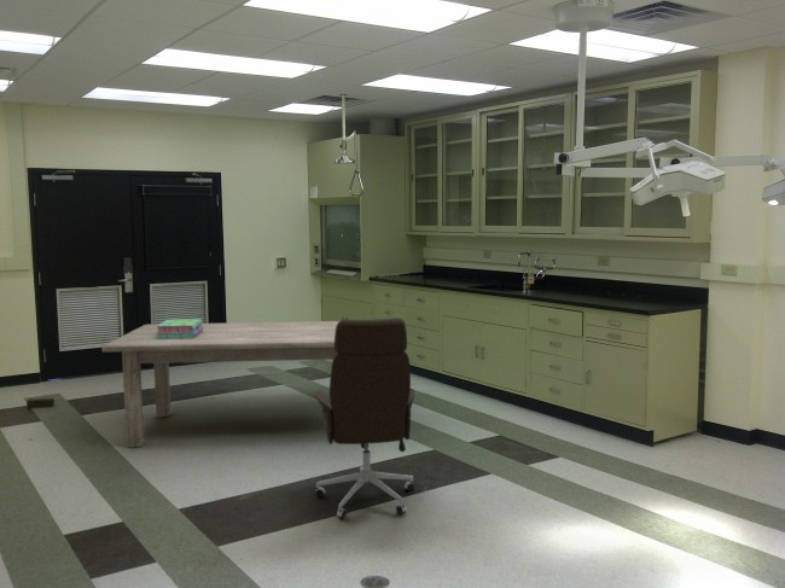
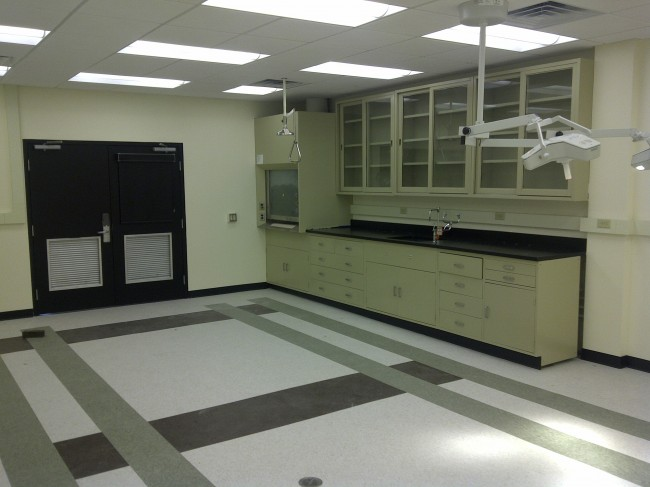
- office chair (366, 408)
- stack of books (180, 327)
- dining table (257, 360)
